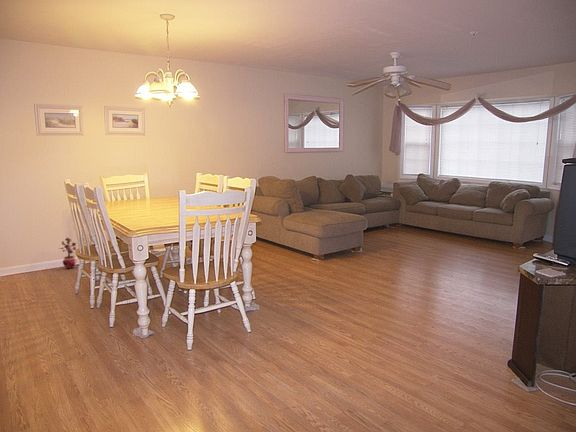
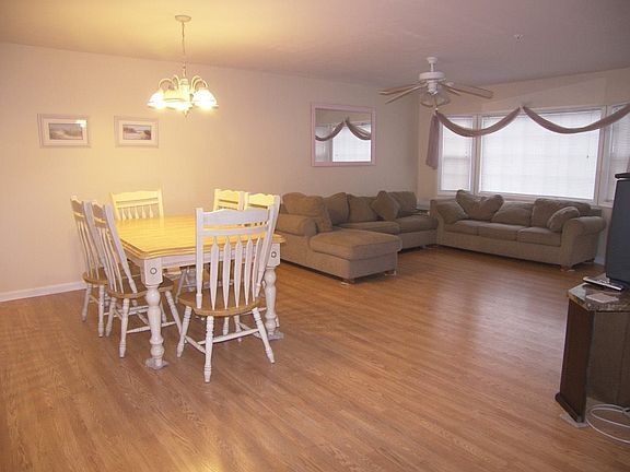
- potted plant (68, 252)
